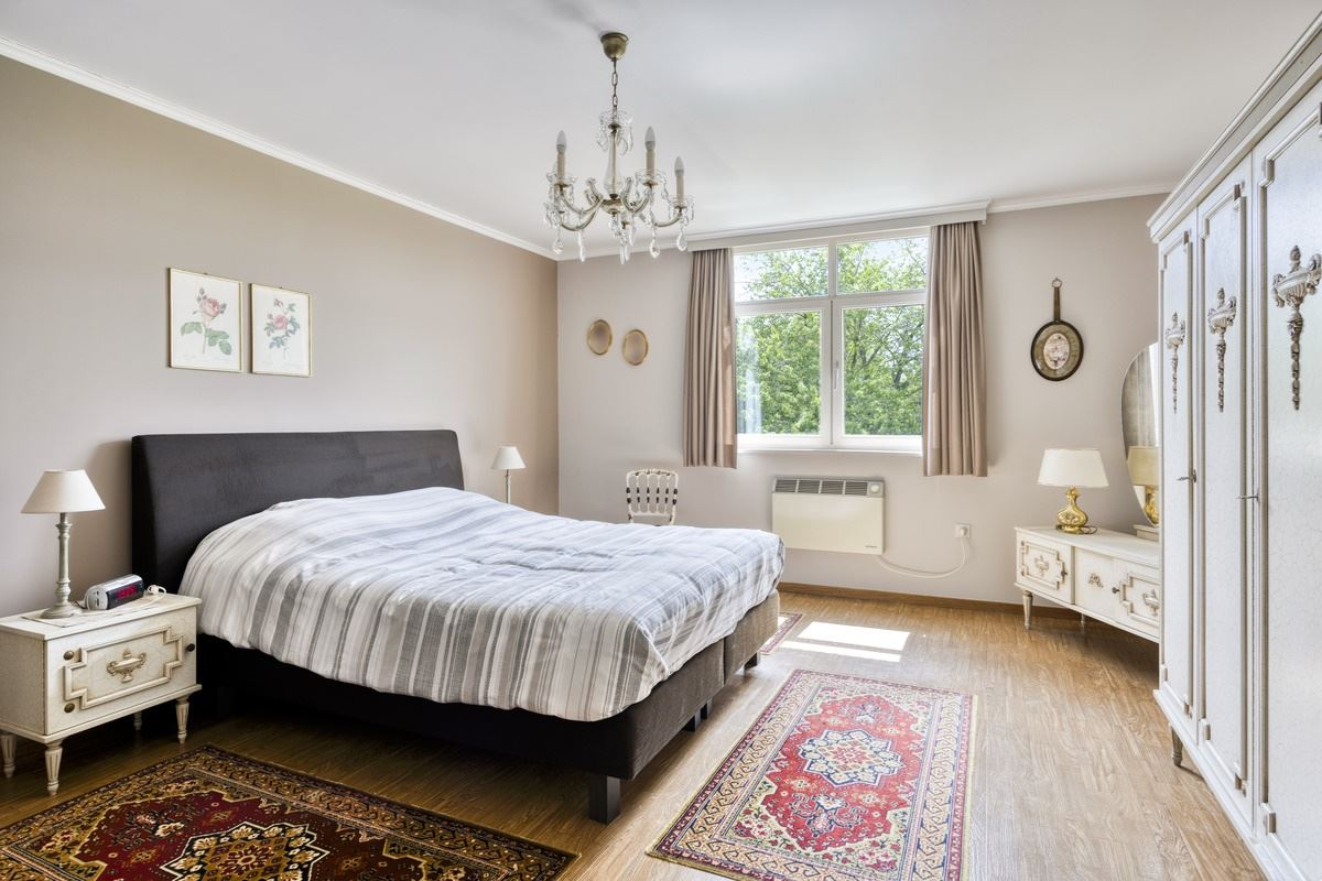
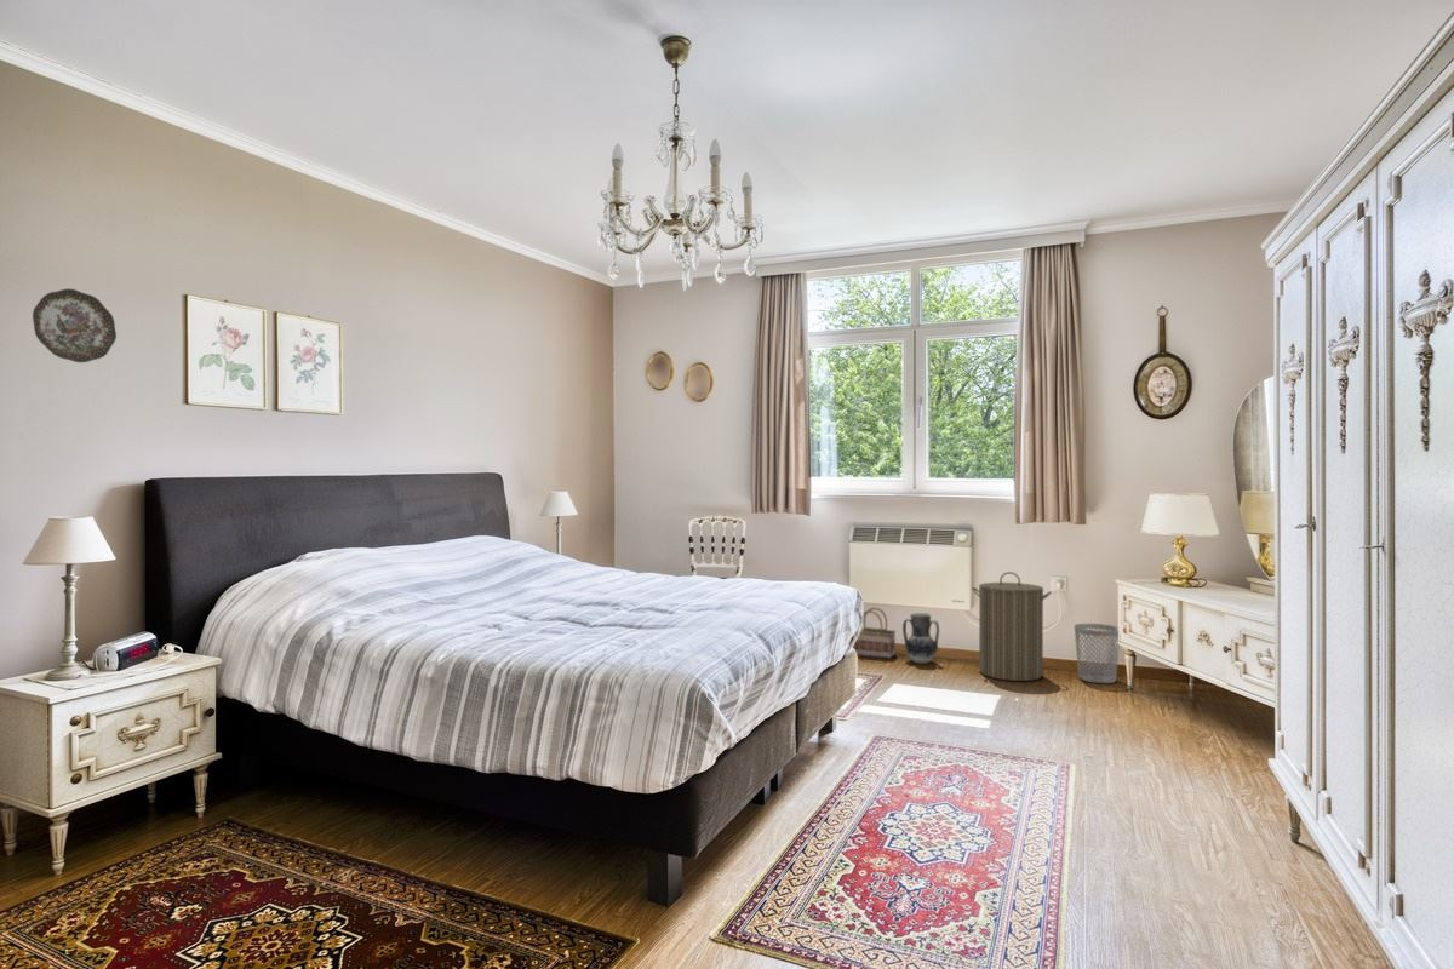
+ wastebasket (1097, 653)
+ laundry hamper (1011, 623)
+ ceramic jug (921, 637)
+ decorative plate (74, 326)
+ basket (872, 631)
